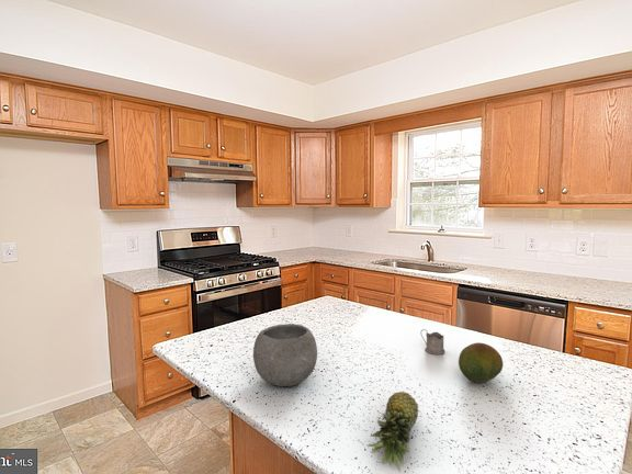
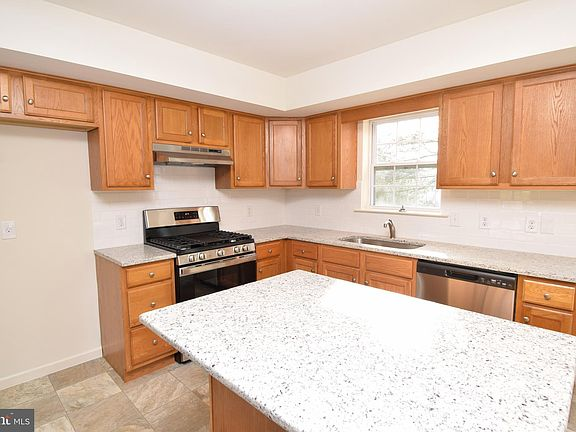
- fruit (394, 424)
- bowl (285, 354)
- tea glass holder (432, 337)
- fruit (479, 362)
